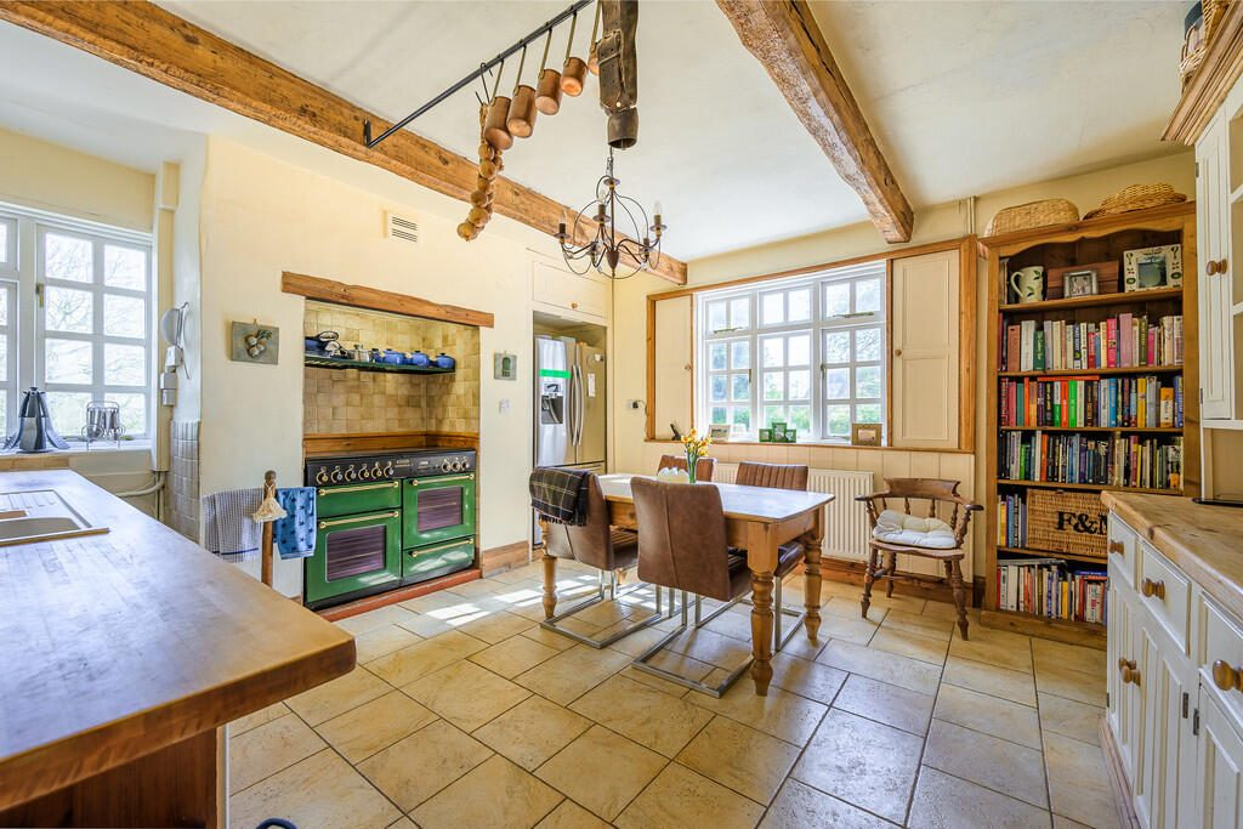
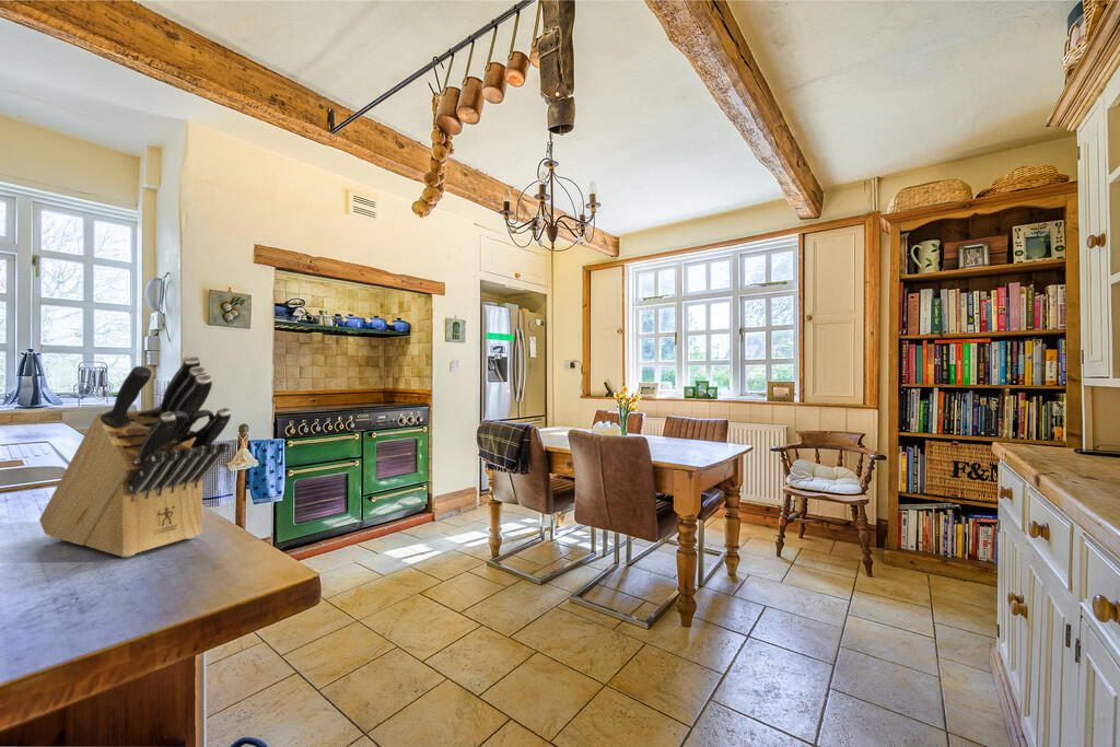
+ knife block (136, 447)
